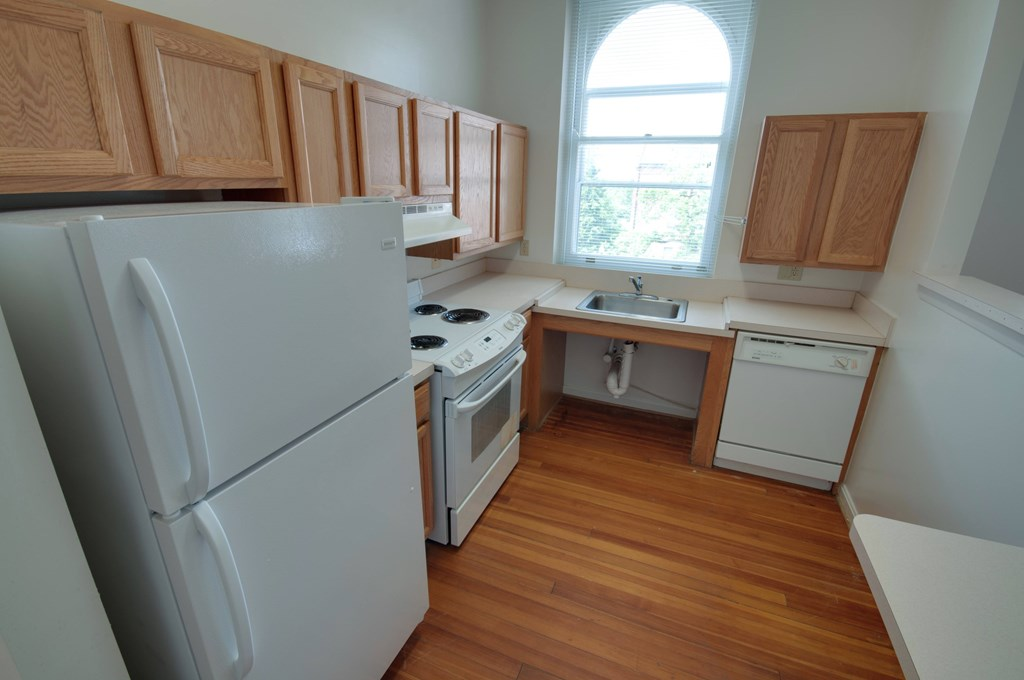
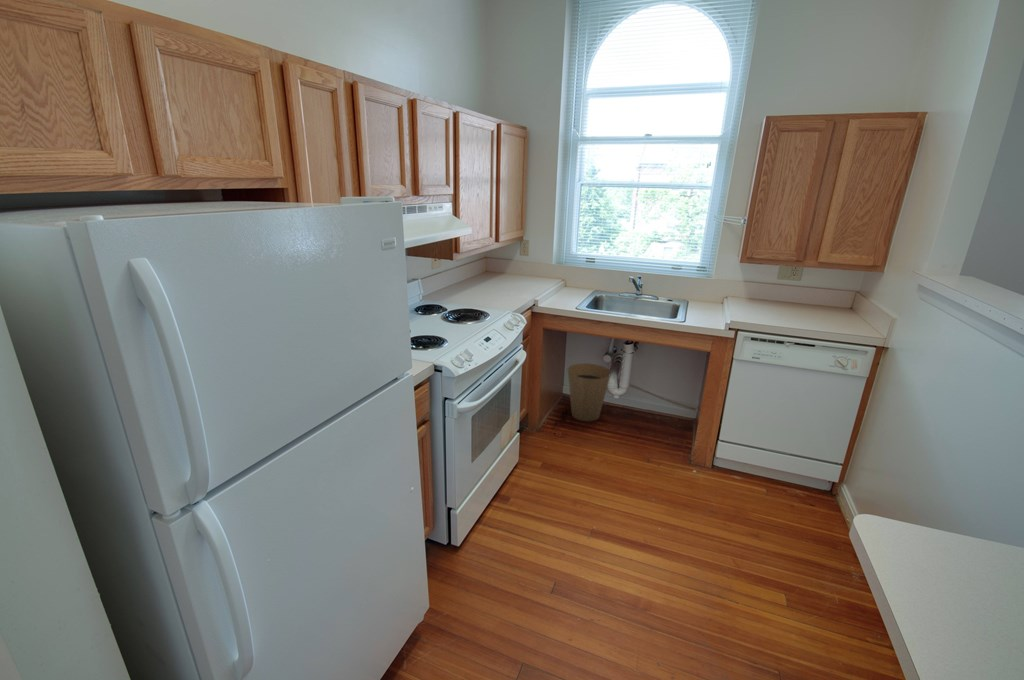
+ trash can (587, 393)
